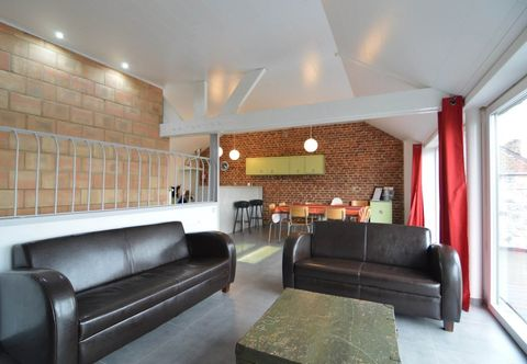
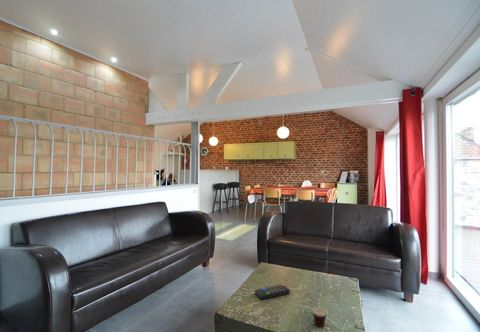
+ cup (315, 309)
+ remote control (272, 291)
